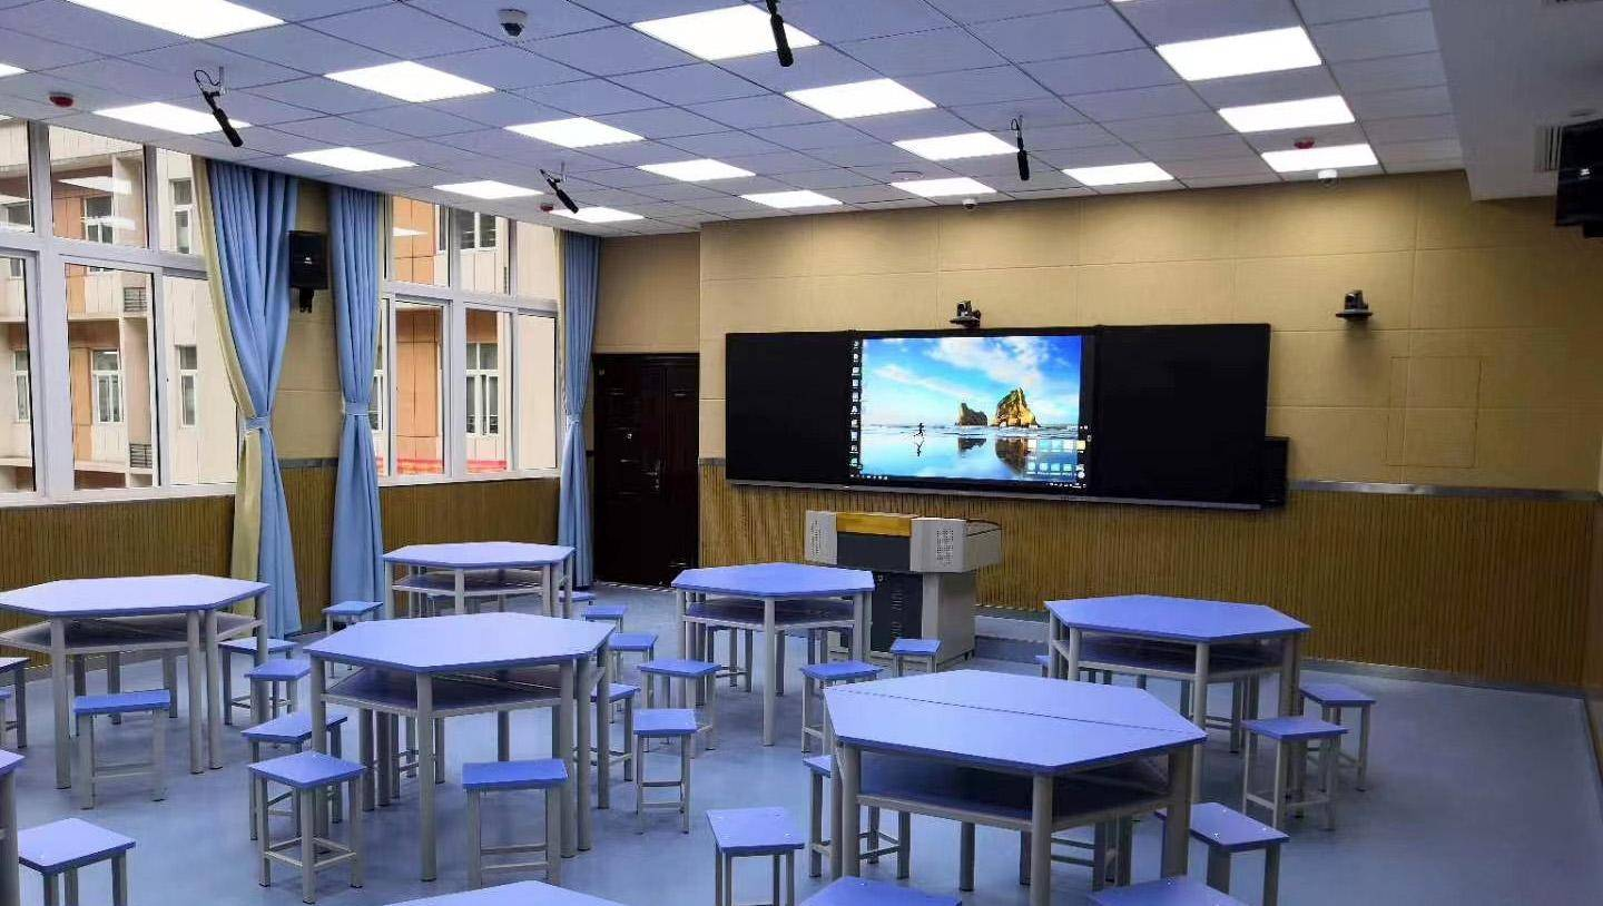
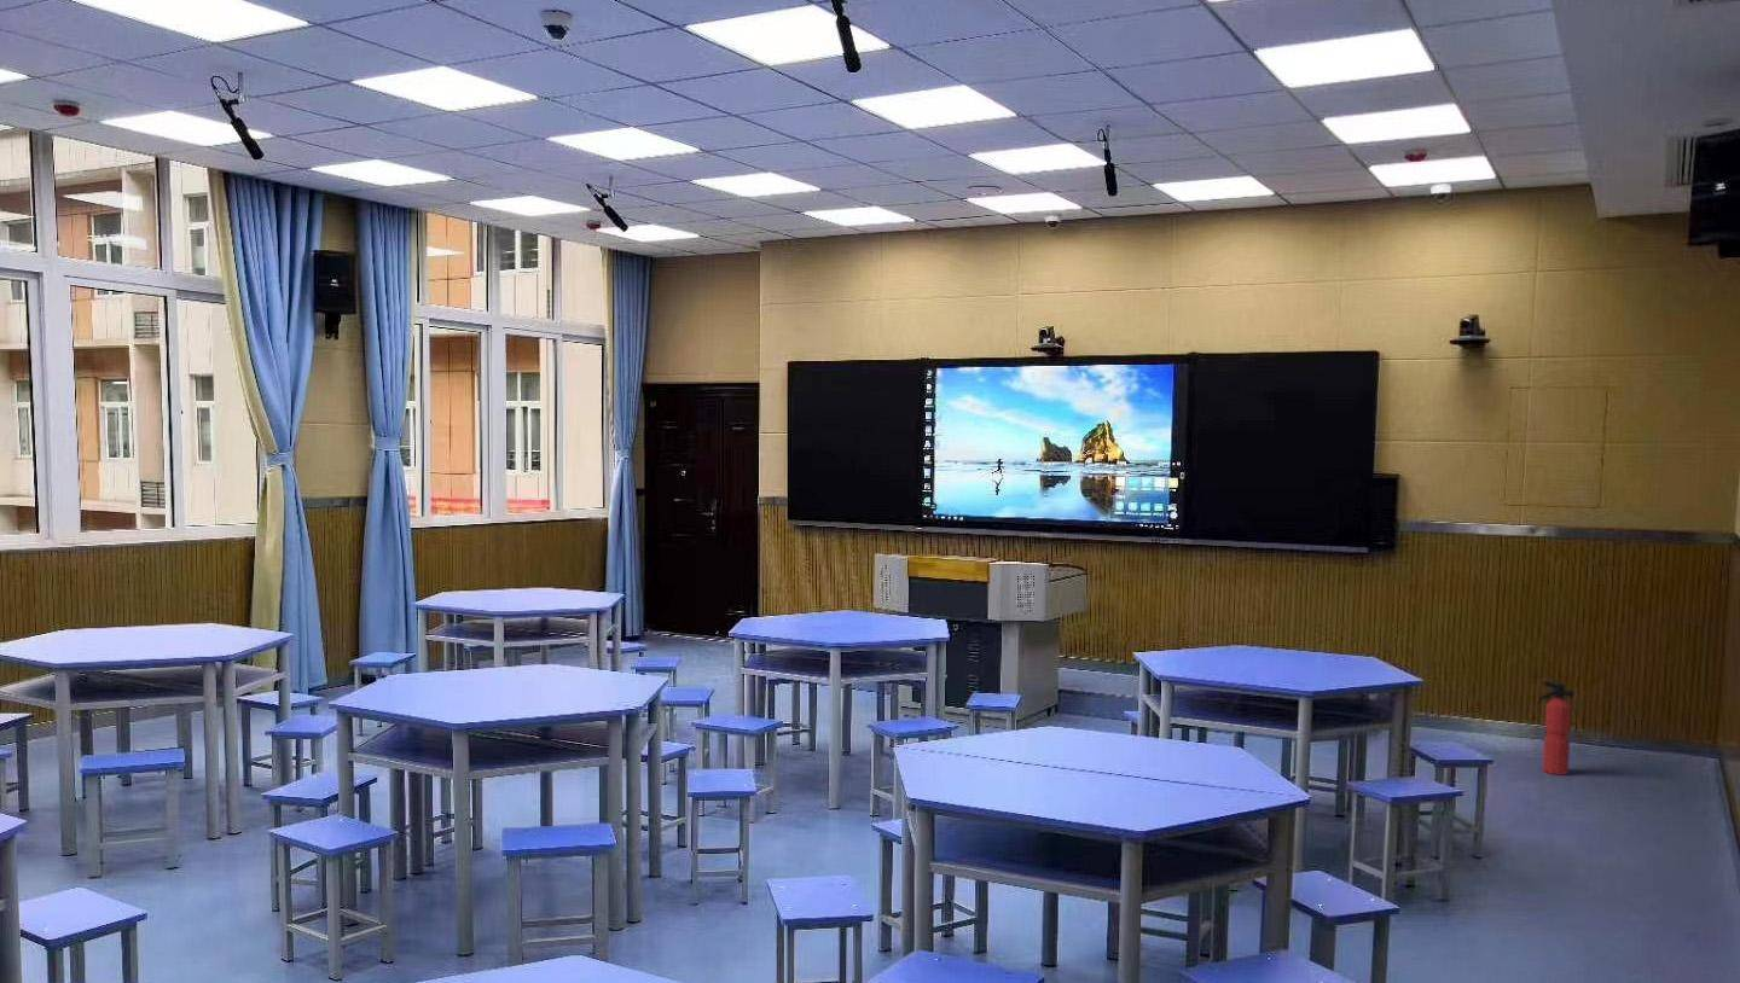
+ fire extinguisher (1555, 727)
